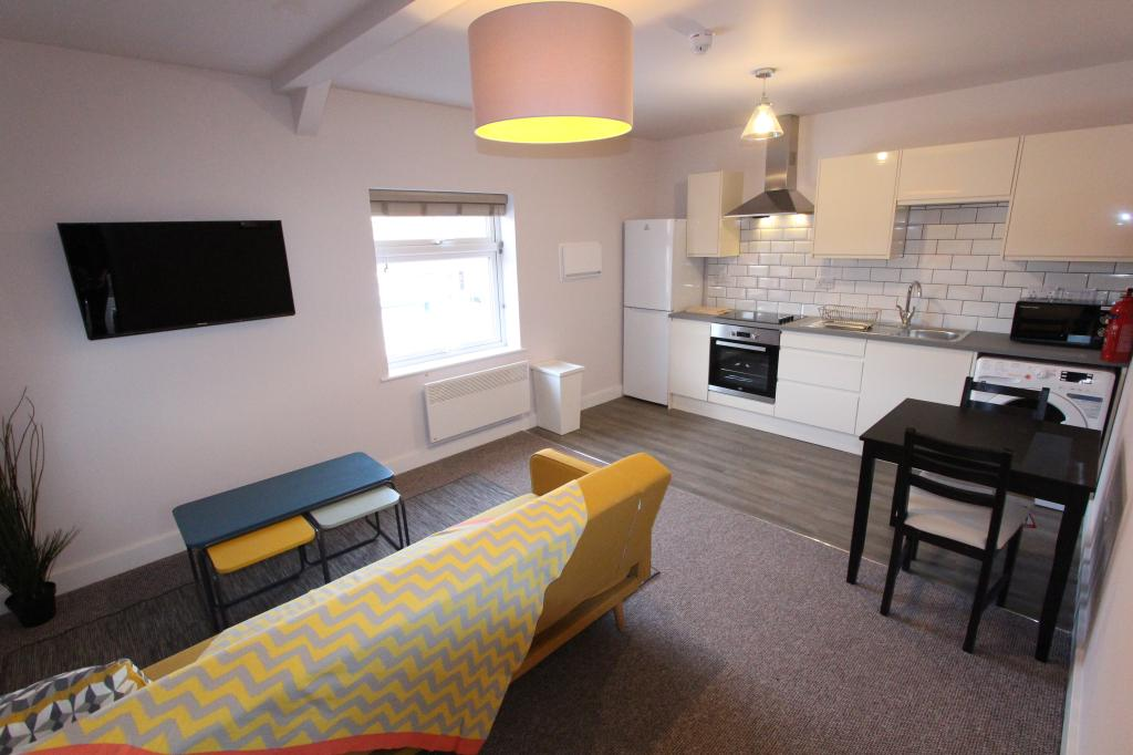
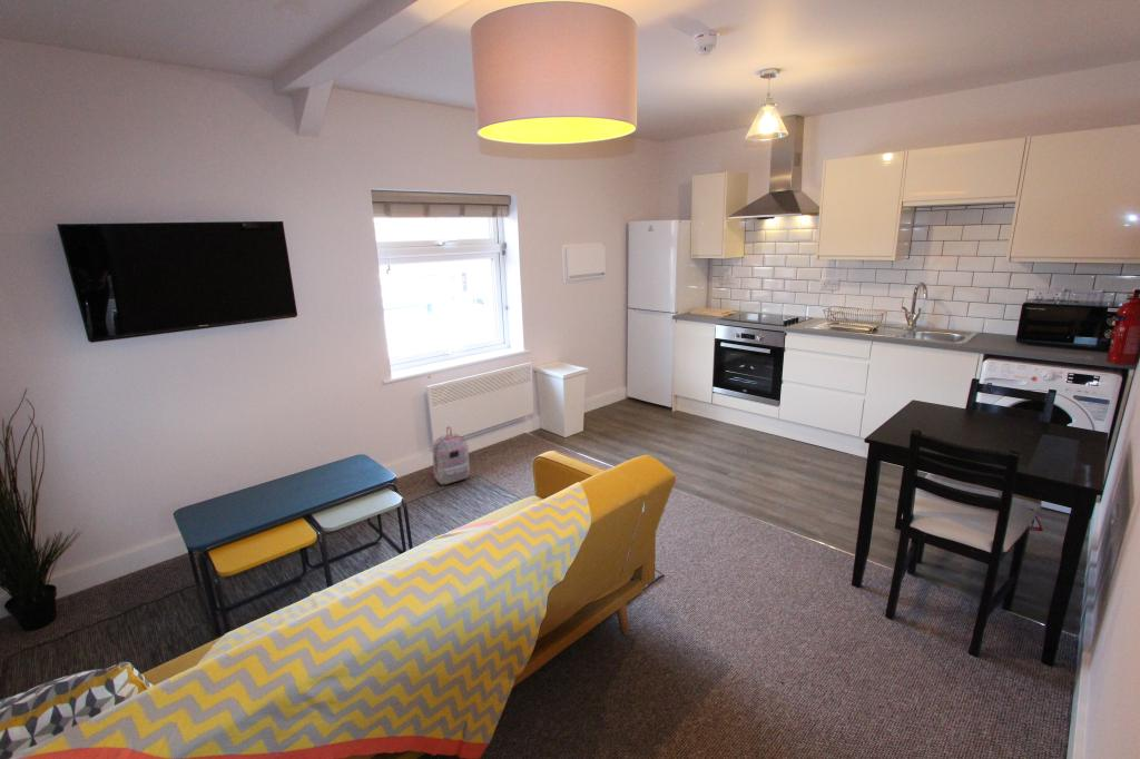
+ backpack (450, 453)
